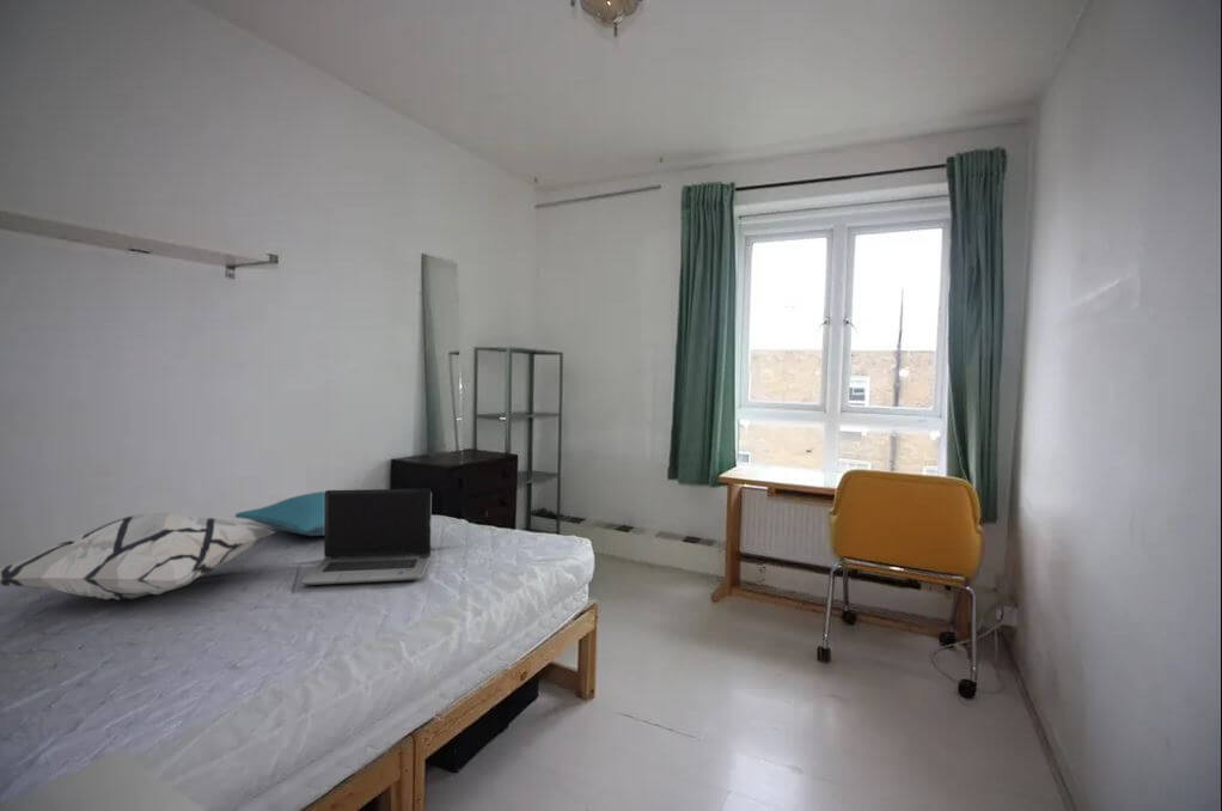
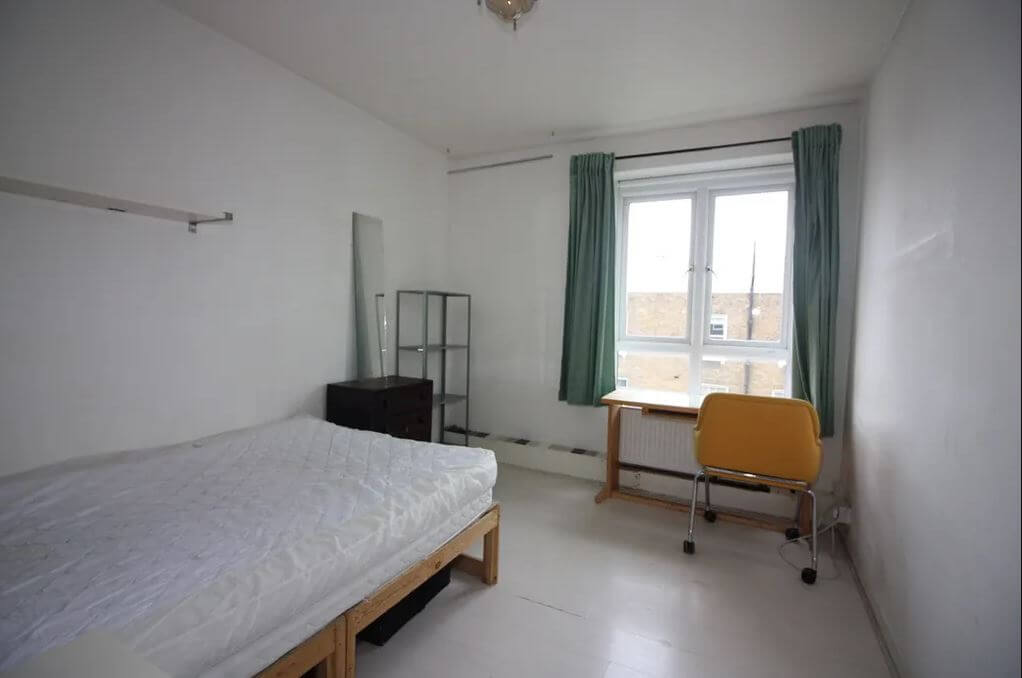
- decorative pillow (149, 551)
- laptop computer (371, 533)
- pillow (320, 512)
